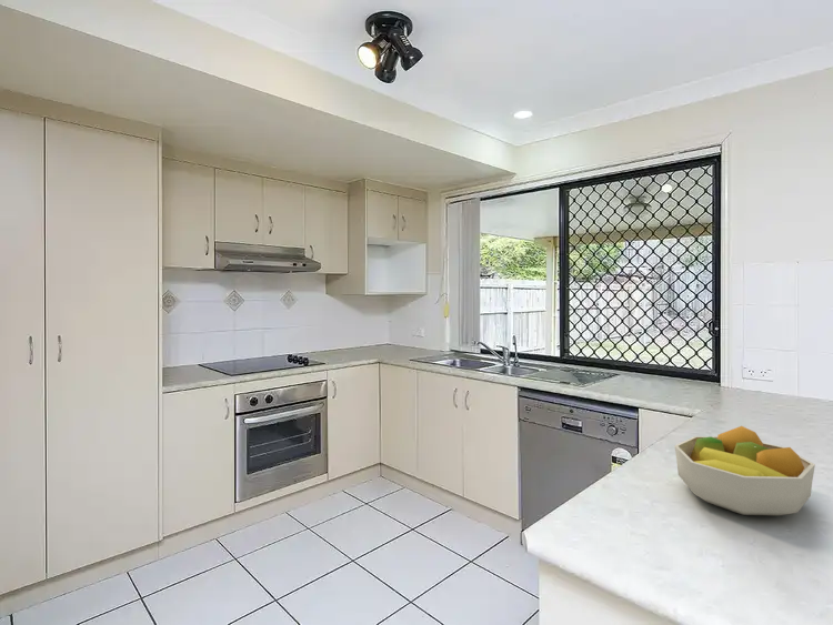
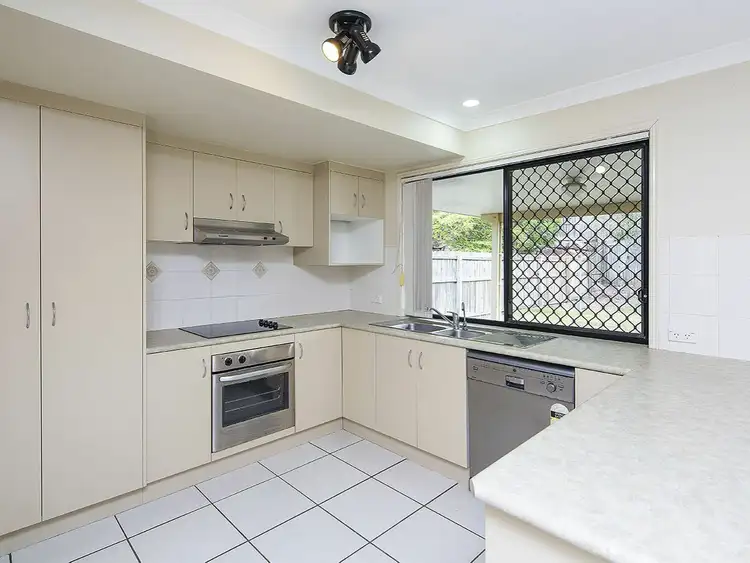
- fruit bowl (740, 465)
